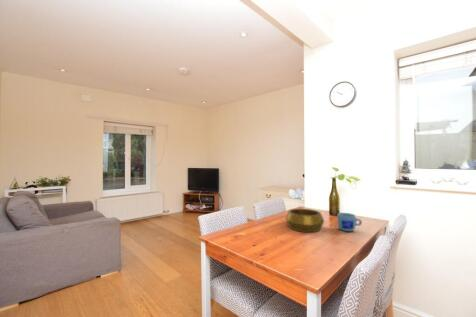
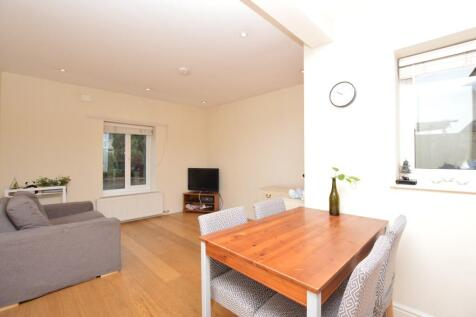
- decorative bowl (304, 219)
- mug (349, 222)
